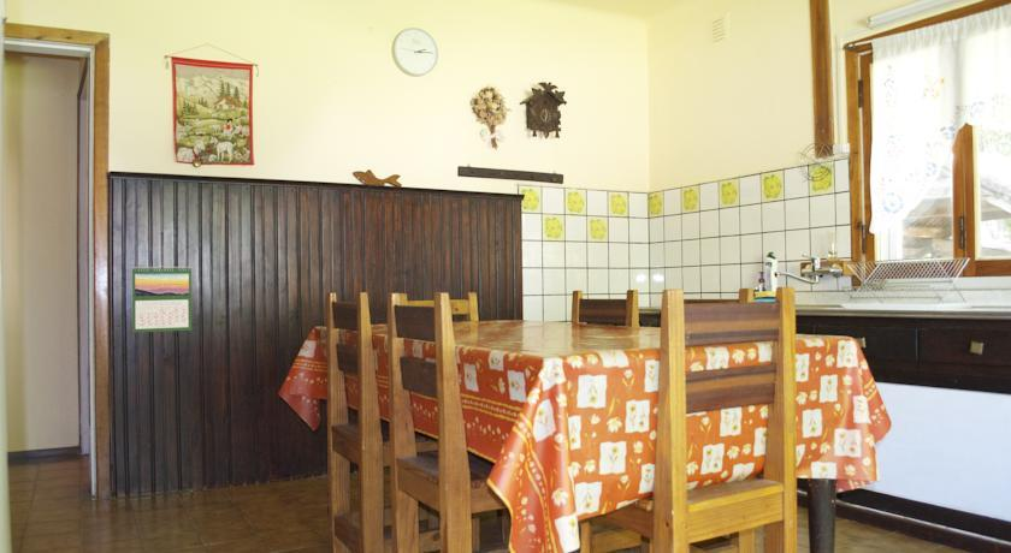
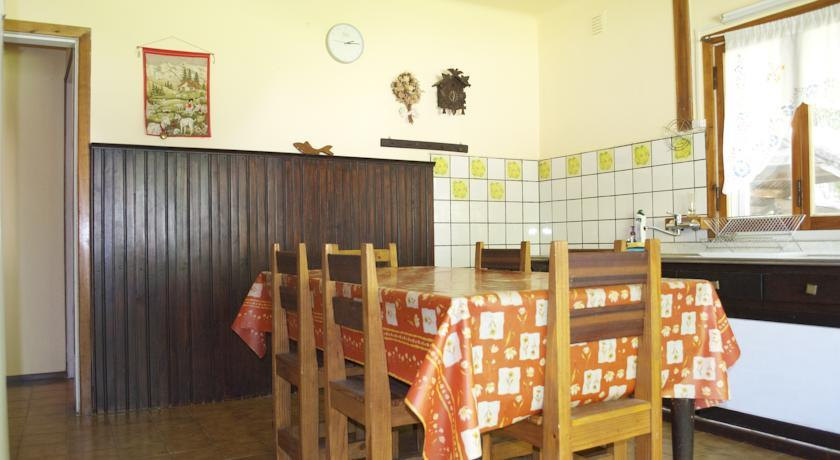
- calendar (161, 298)
